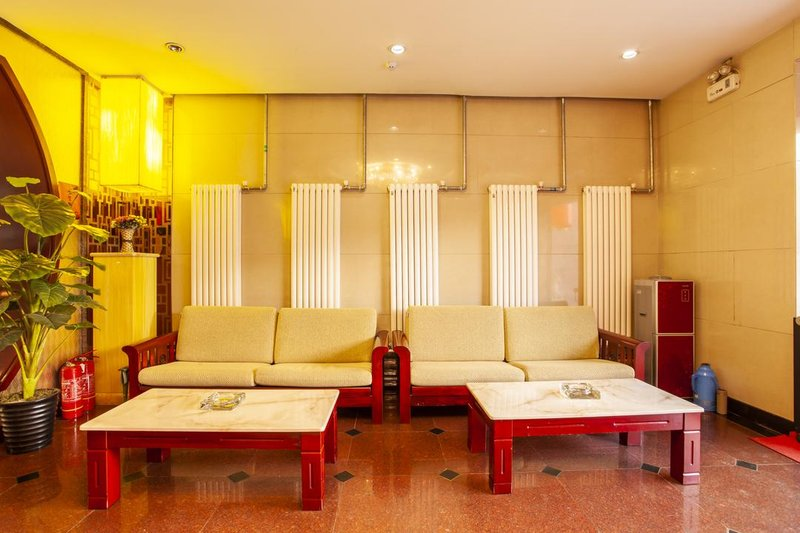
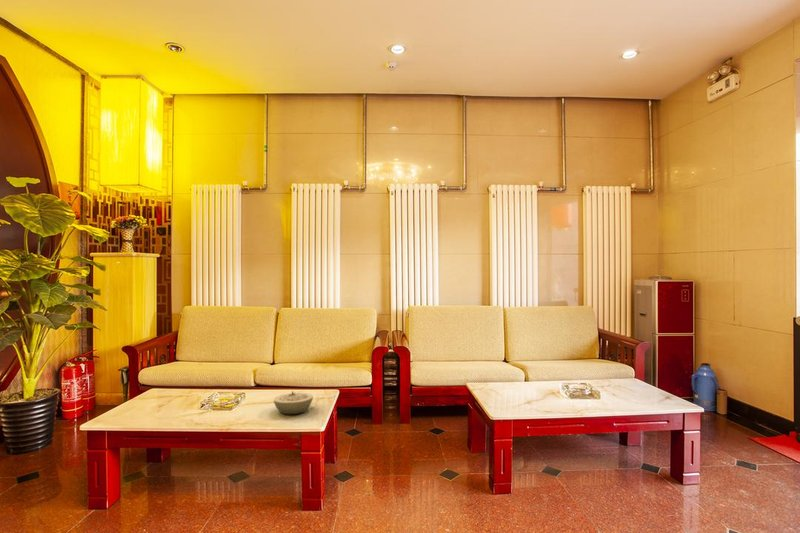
+ fire pit bowl (293, 400)
